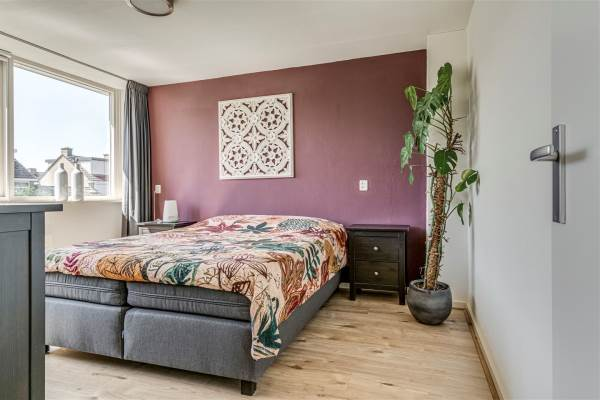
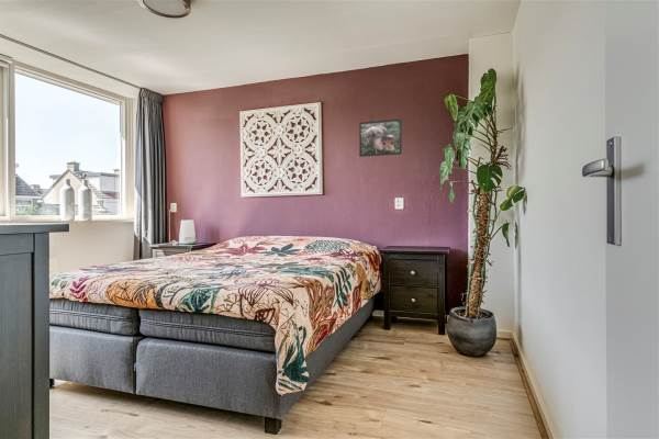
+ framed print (380, 137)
